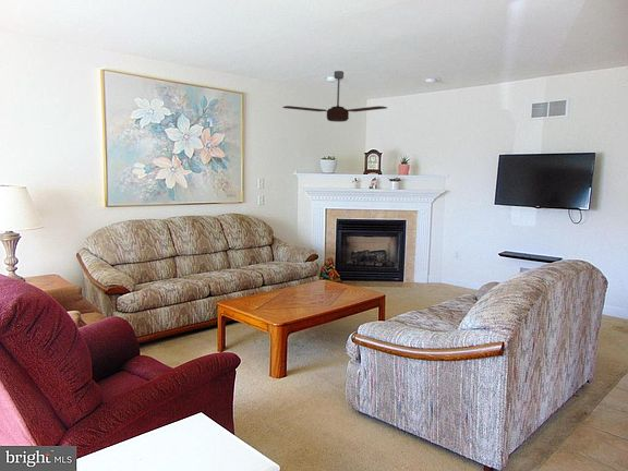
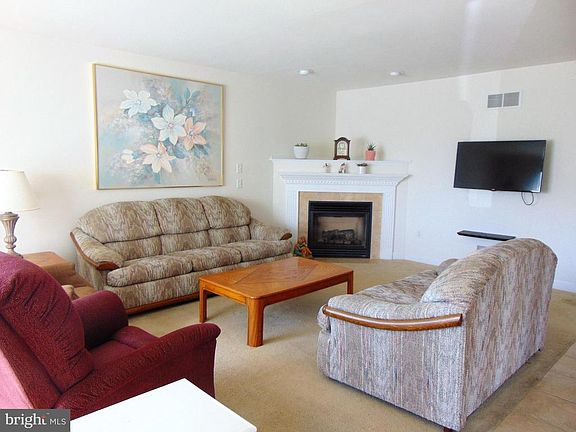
- ceiling fan (337, 97)
